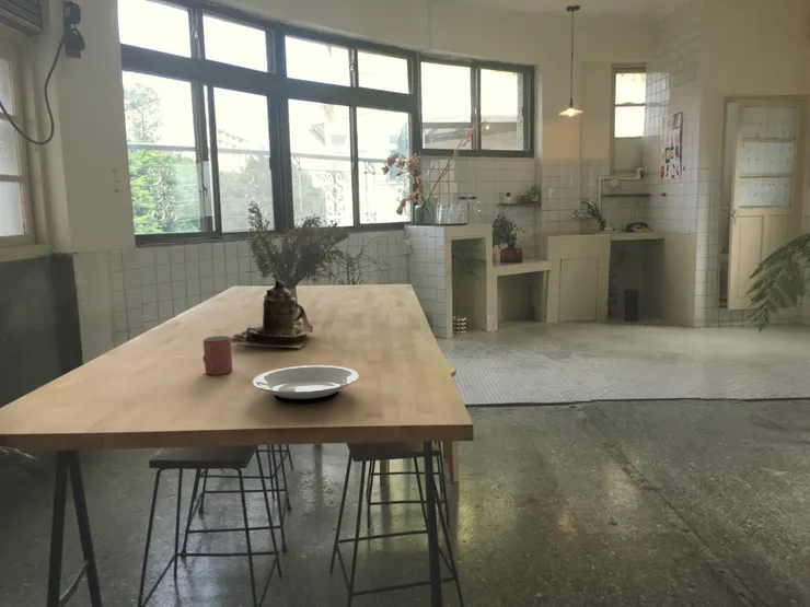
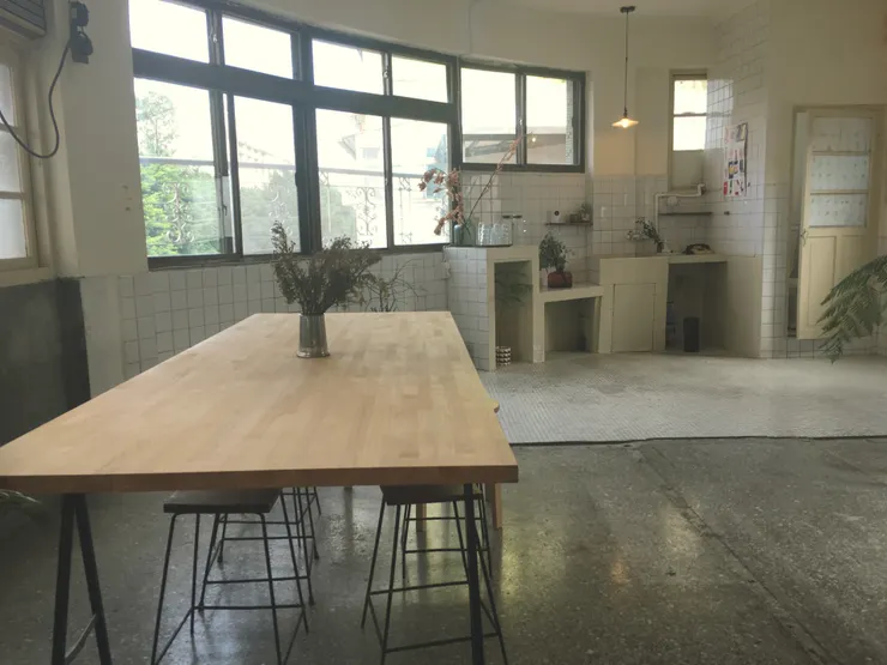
- mug (215, 357)
- teapot (271, 311)
- plate (306, 385)
